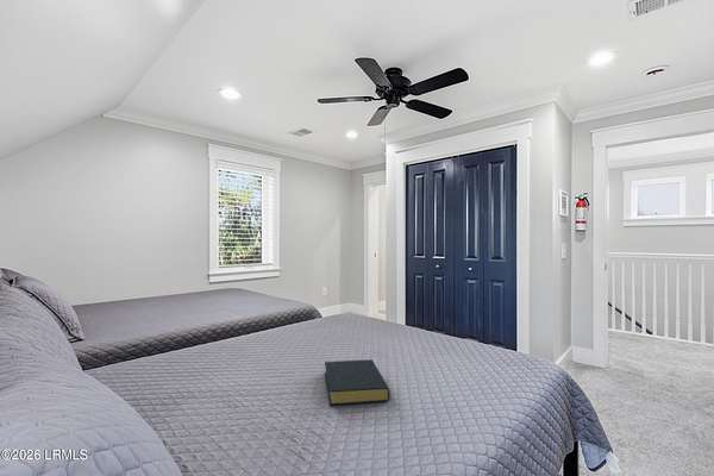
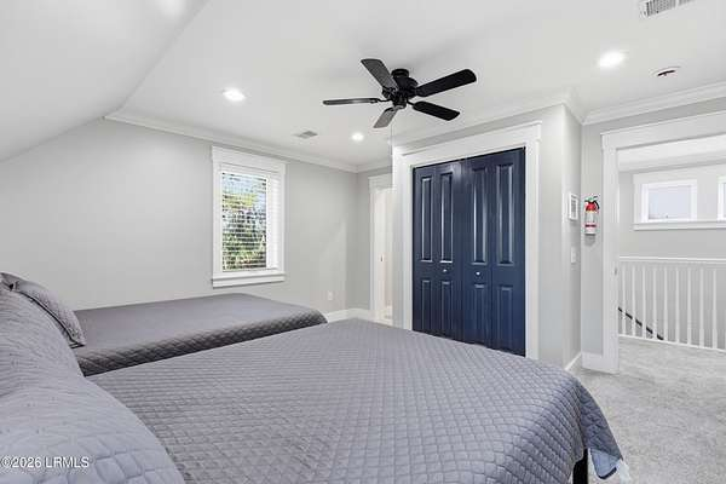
- hardback book (353, 380)
